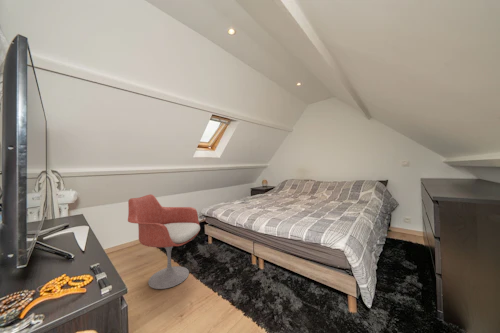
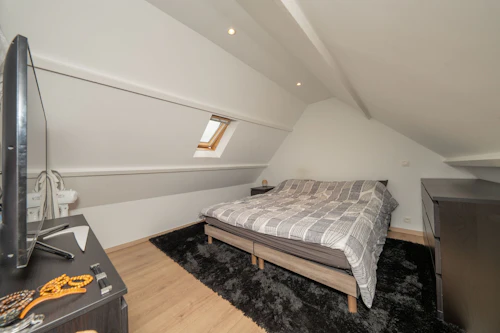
- armchair (168, 236)
